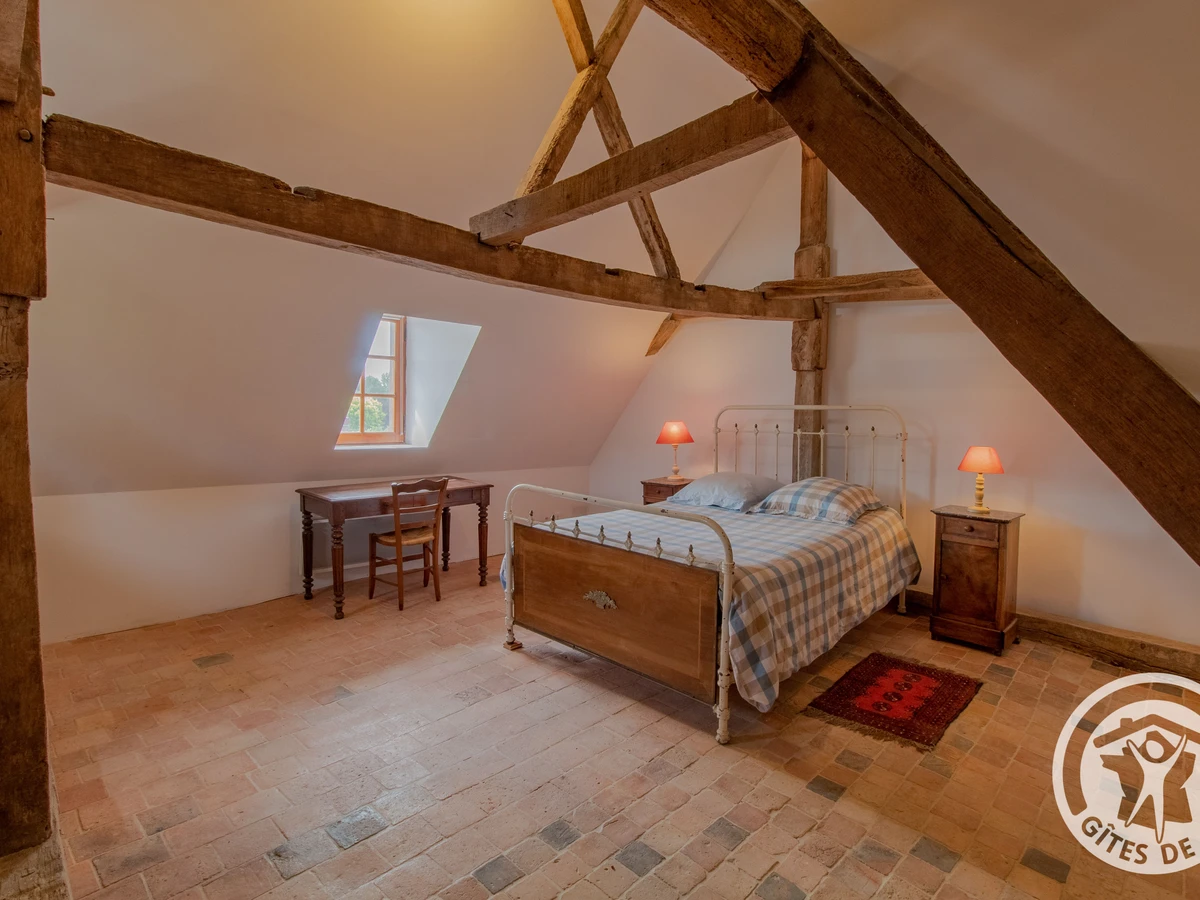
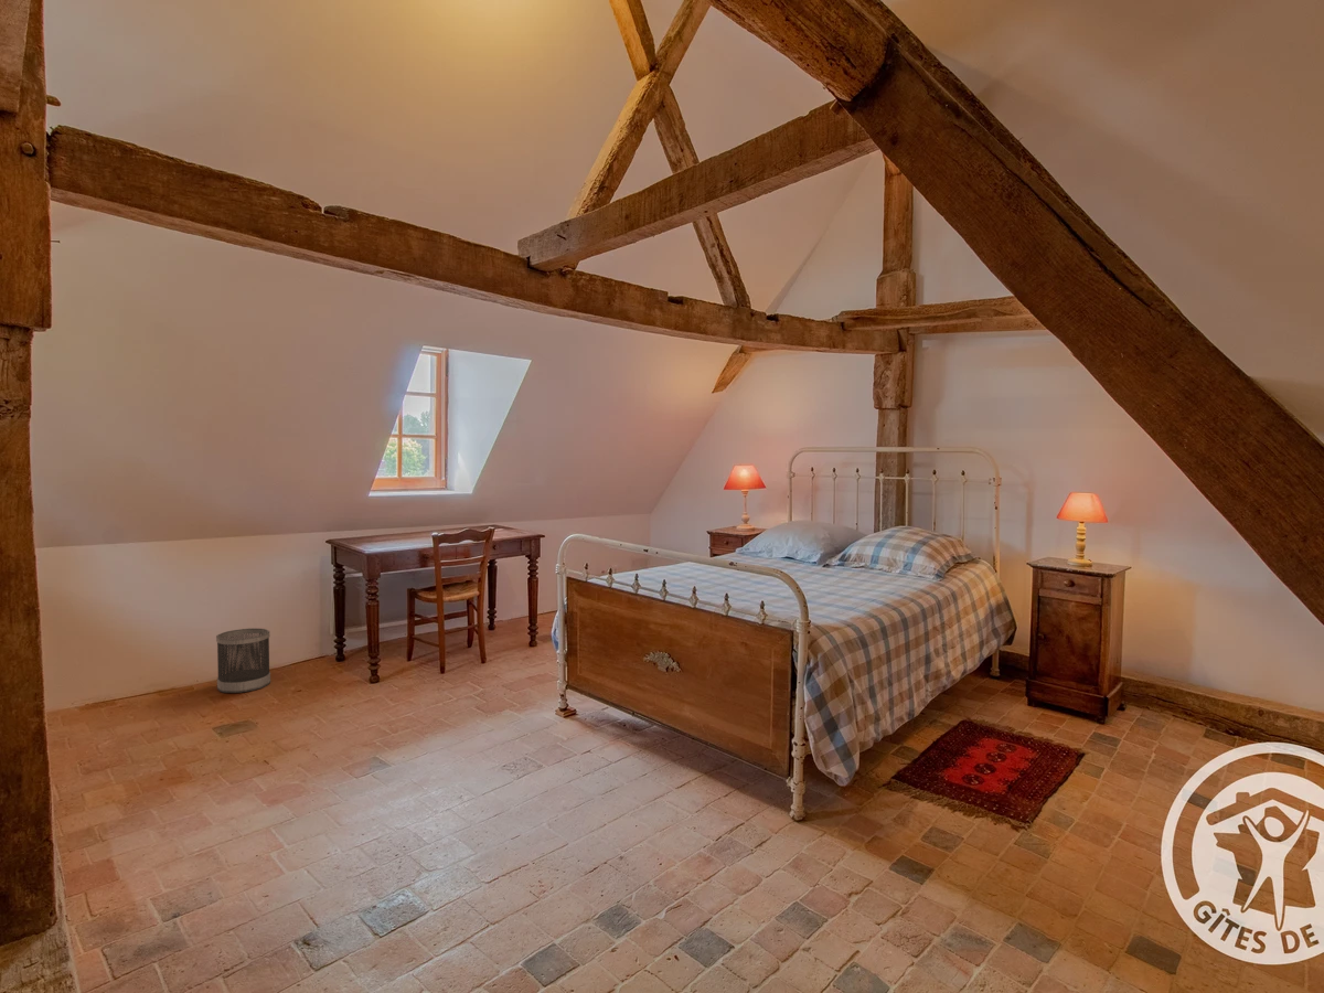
+ wastebasket (244, 659)
